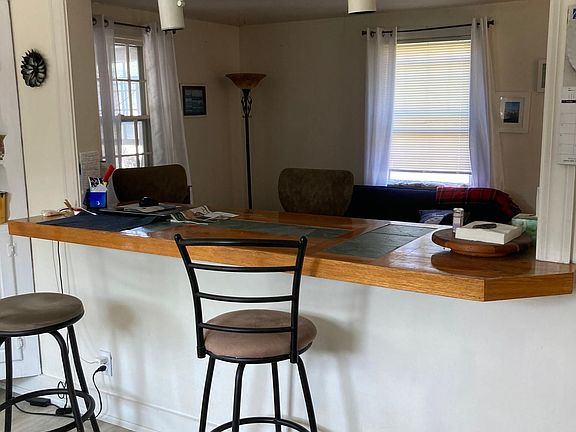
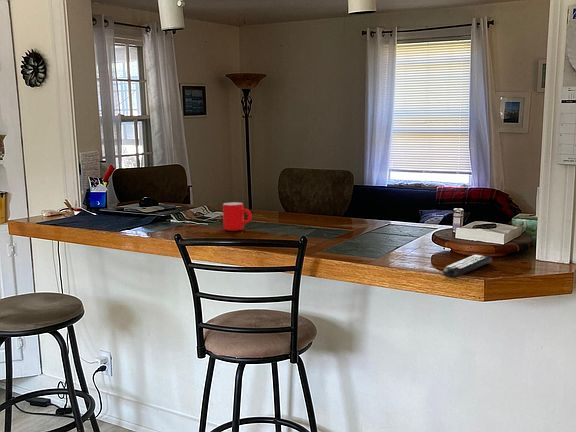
+ mug (238, 217)
+ remote control (468, 265)
